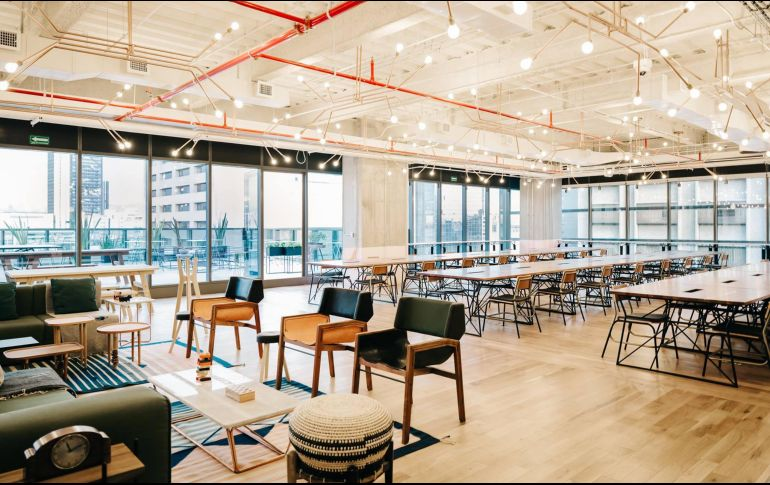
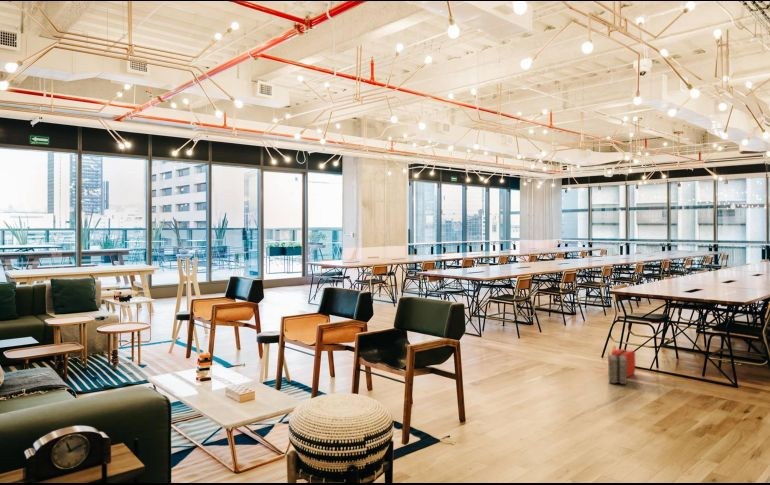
+ first aid kit (621, 364)
